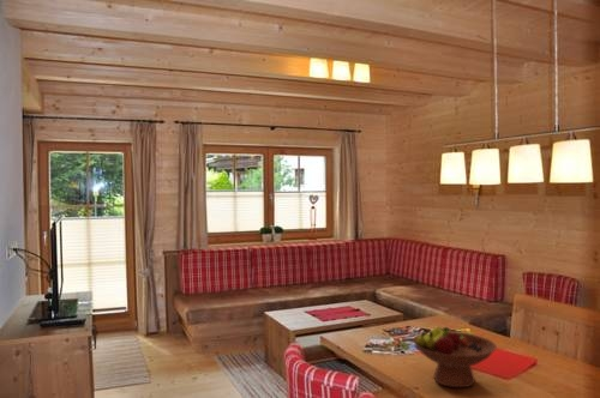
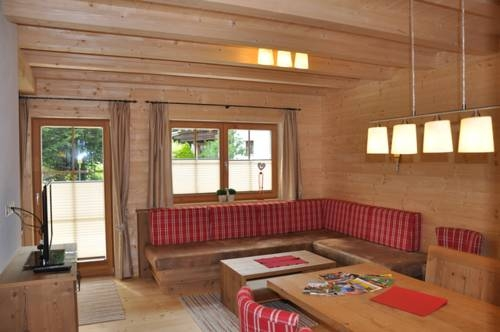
- fruit bowl (454, 354)
